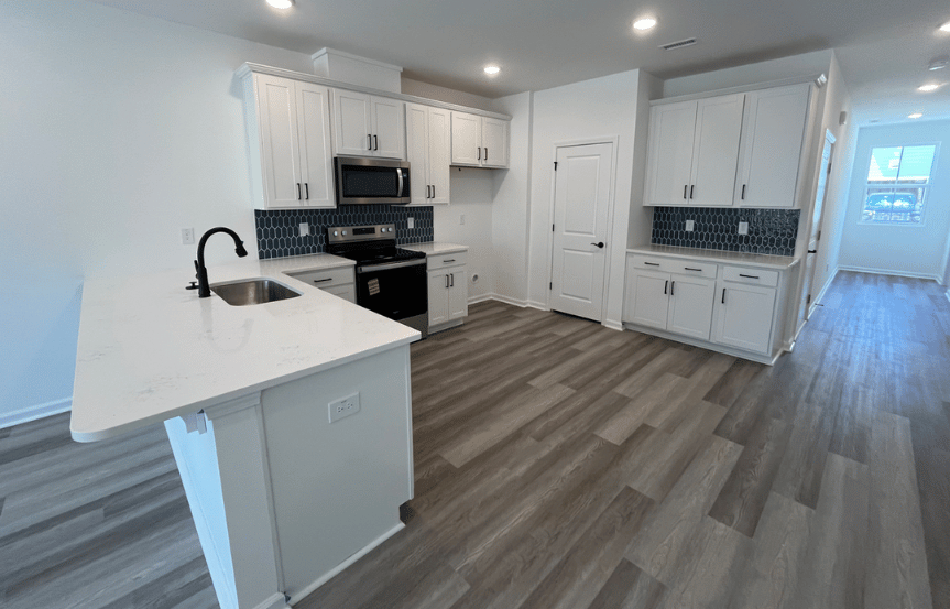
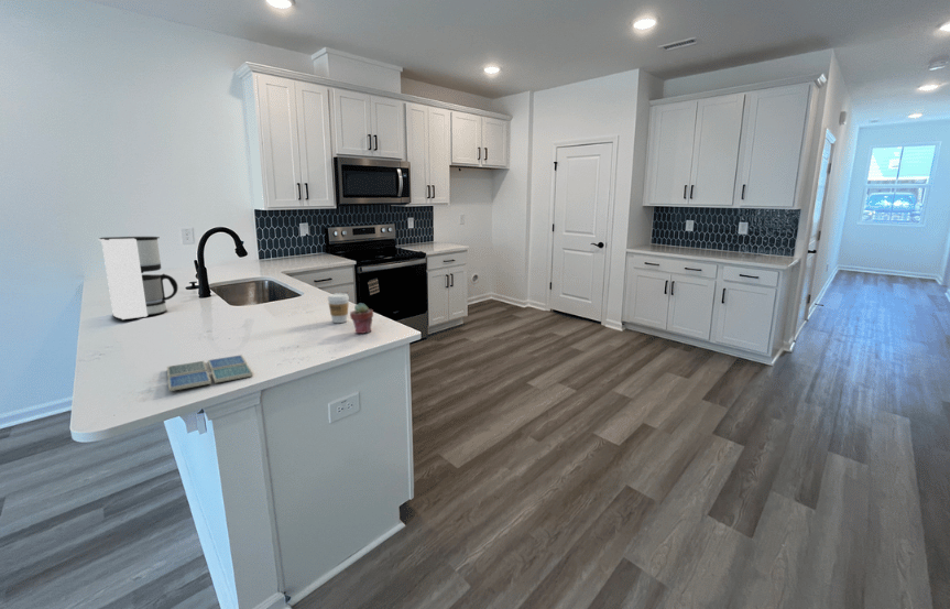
+ potted succulent (361, 317)
+ drink coaster (207, 371)
+ coffee cup (338, 307)
+ coffee maker (142, 275)
